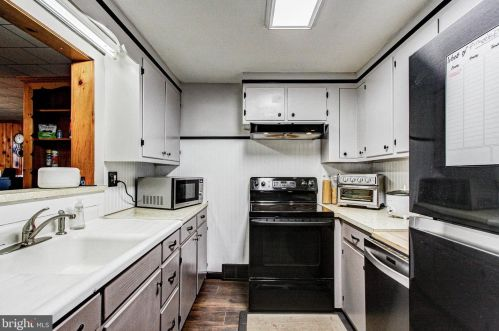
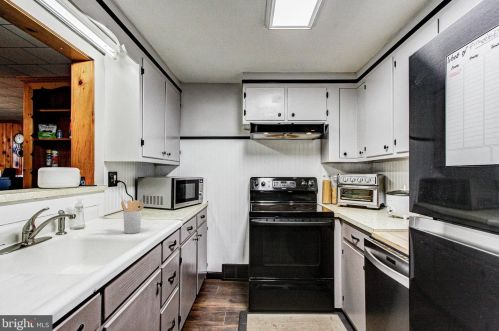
+ utensil holder (132, 215)
